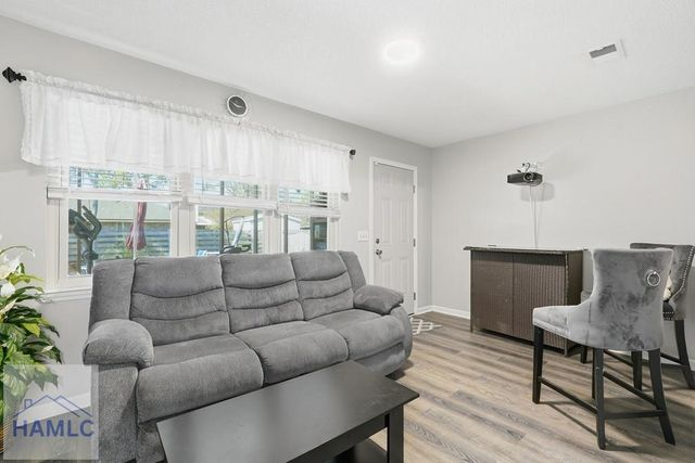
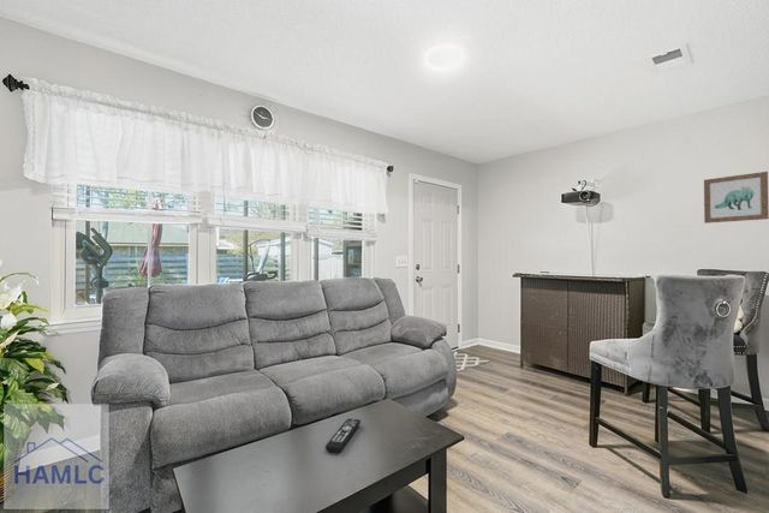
+ wall art (734, 198)
+ remote control (344, 434)
